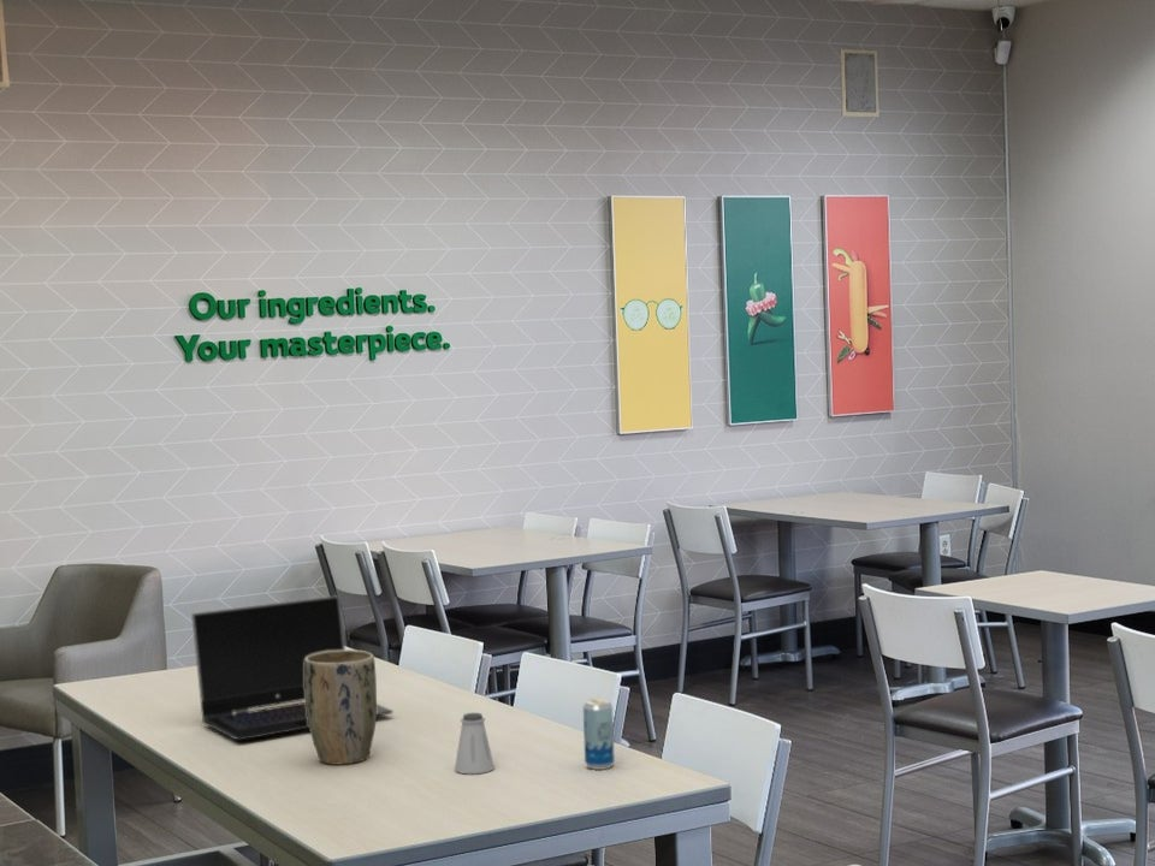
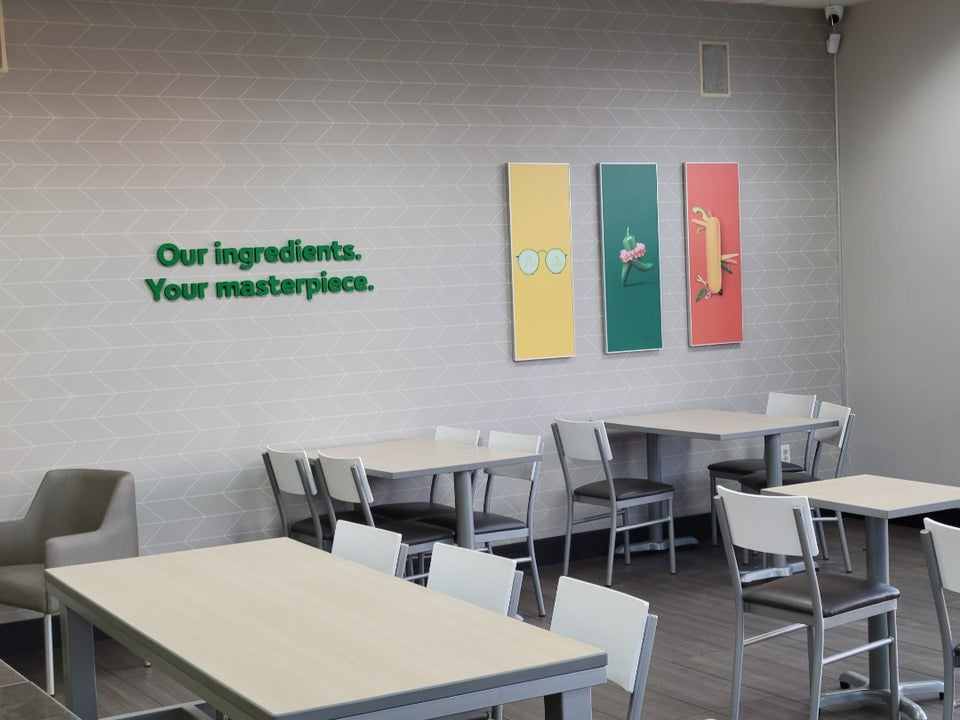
- beverage can (598, 734)
- laptop computer (291, 665)
- saltshaker (473, 741)
- plant pot (340, 707)
